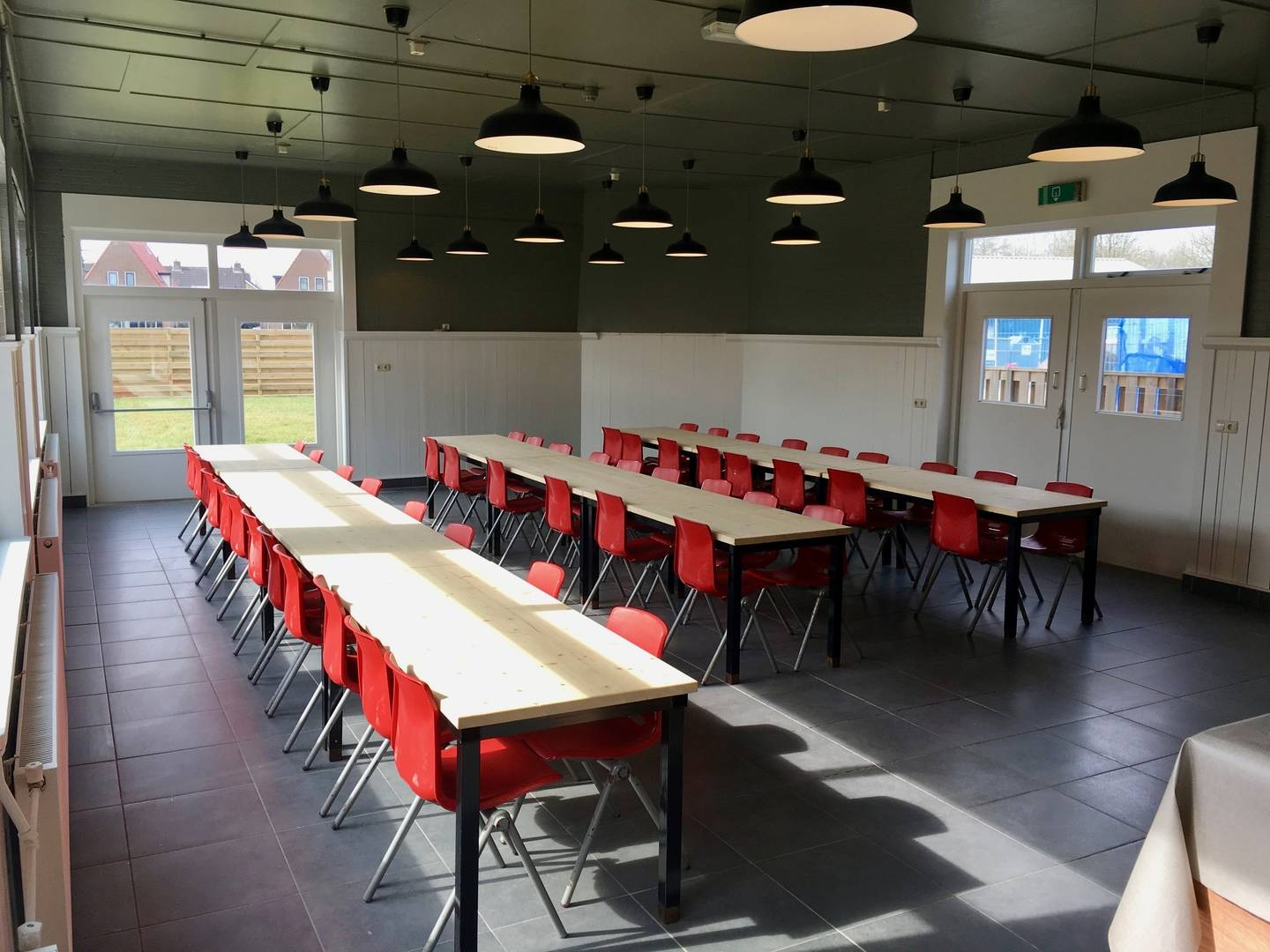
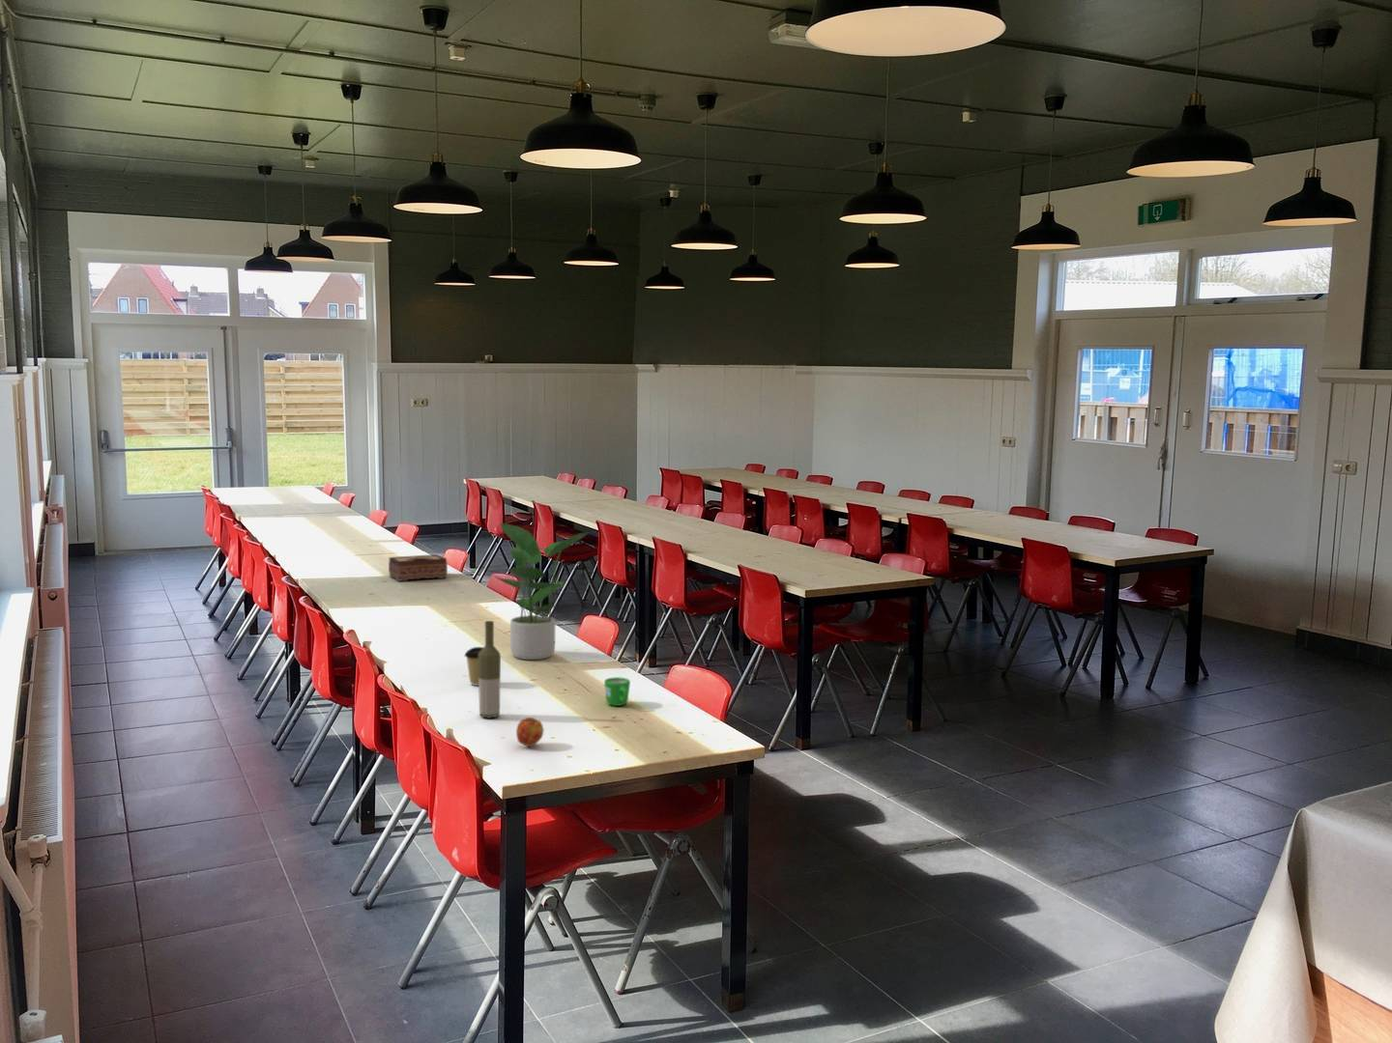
+ tissue box (418, 566)
+ potted plant (536, 592)
+ apple (529, 732)
+ mug (618, 694)
+ bottle (489, 668)
+ coffee cup (478, 666)
